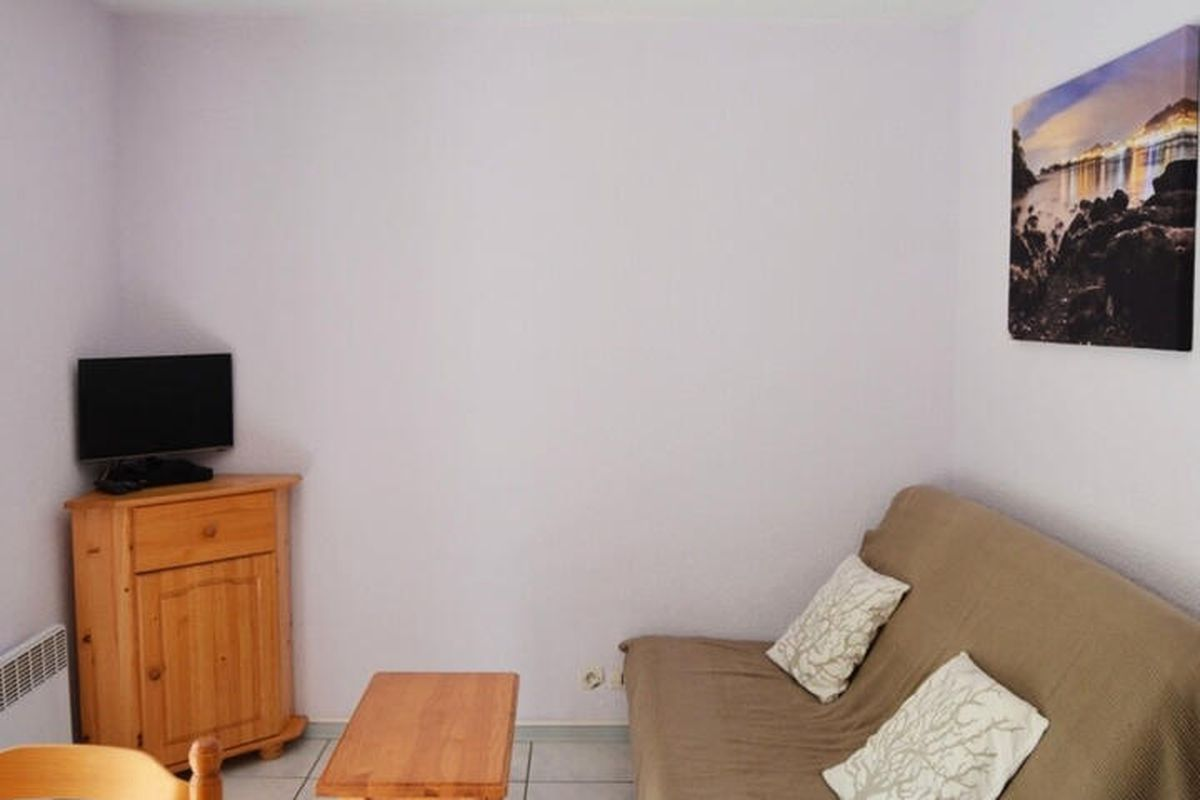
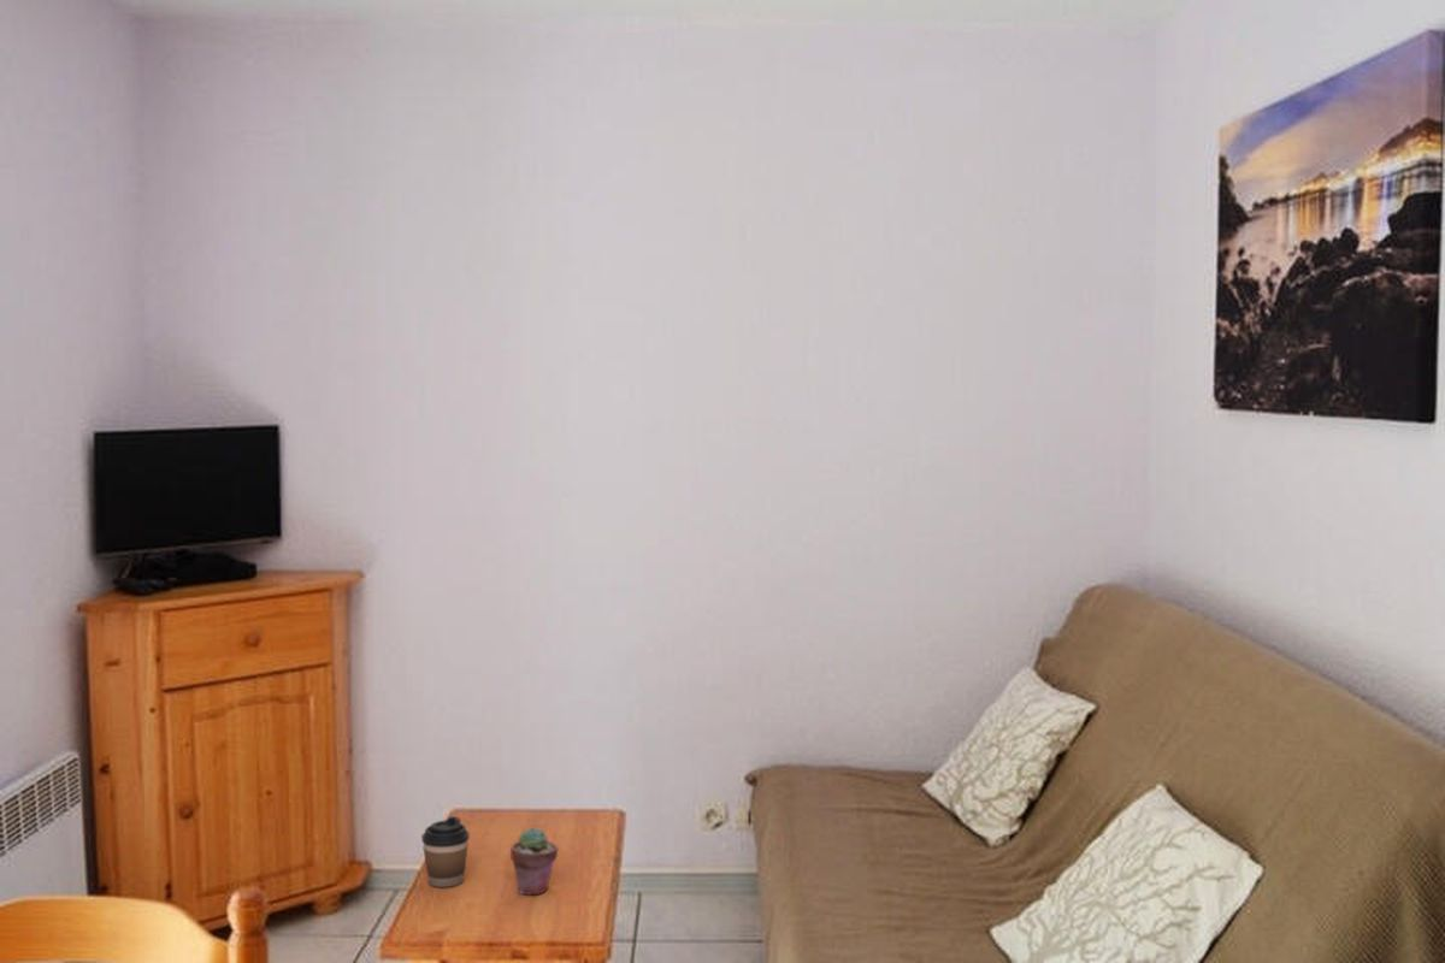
+ coffee cup (446, 850)
+ potted succulent (533, 858)
